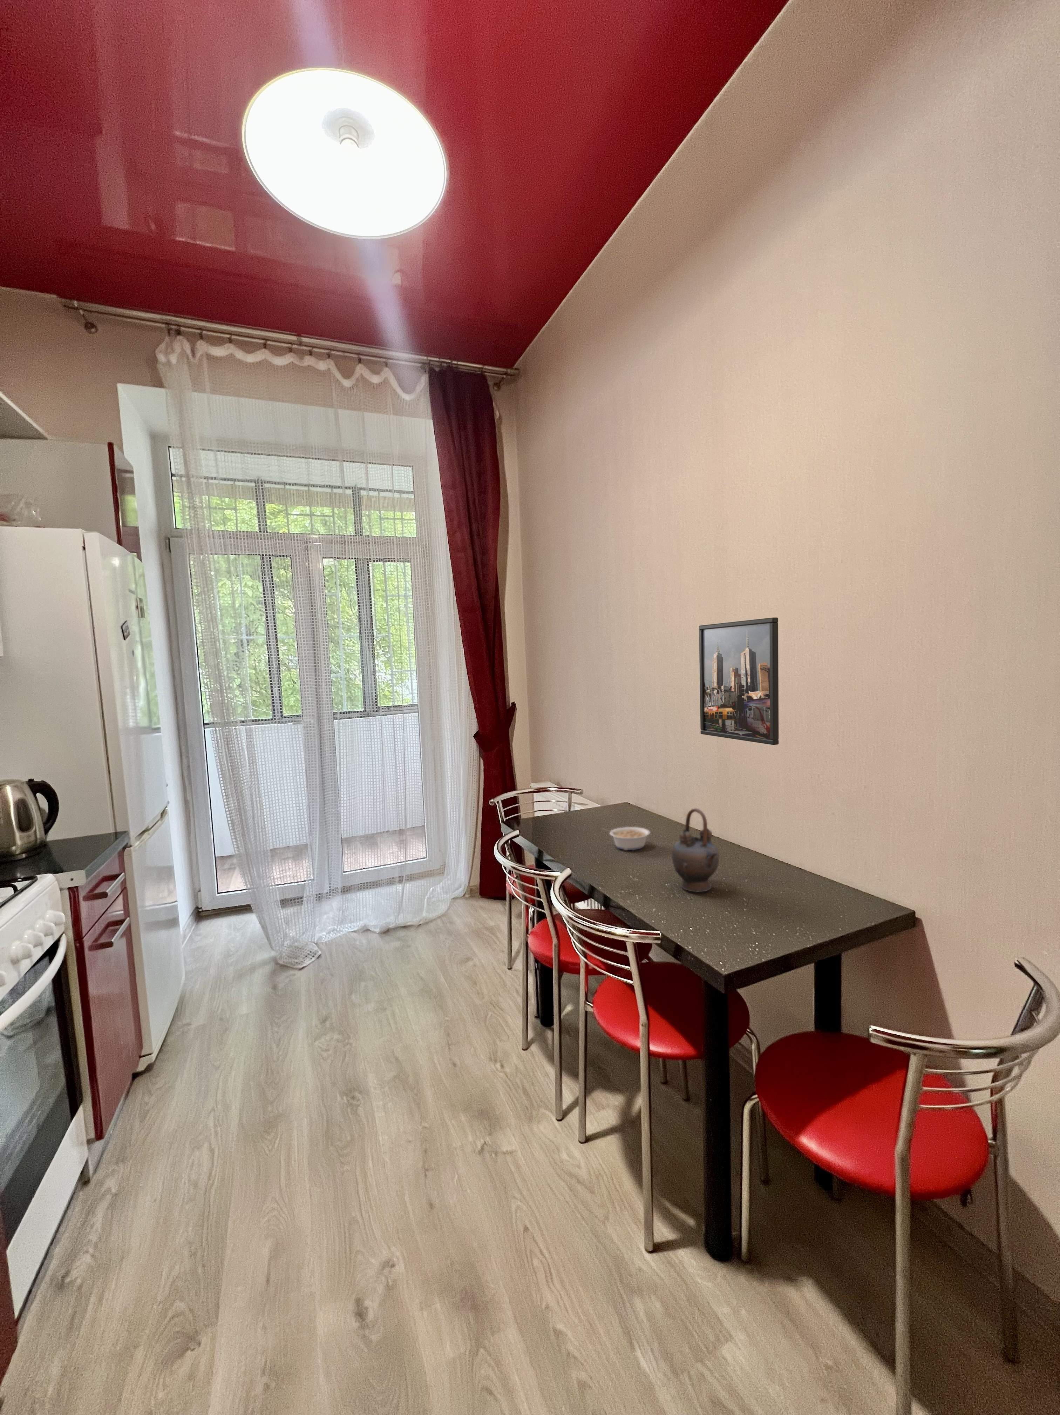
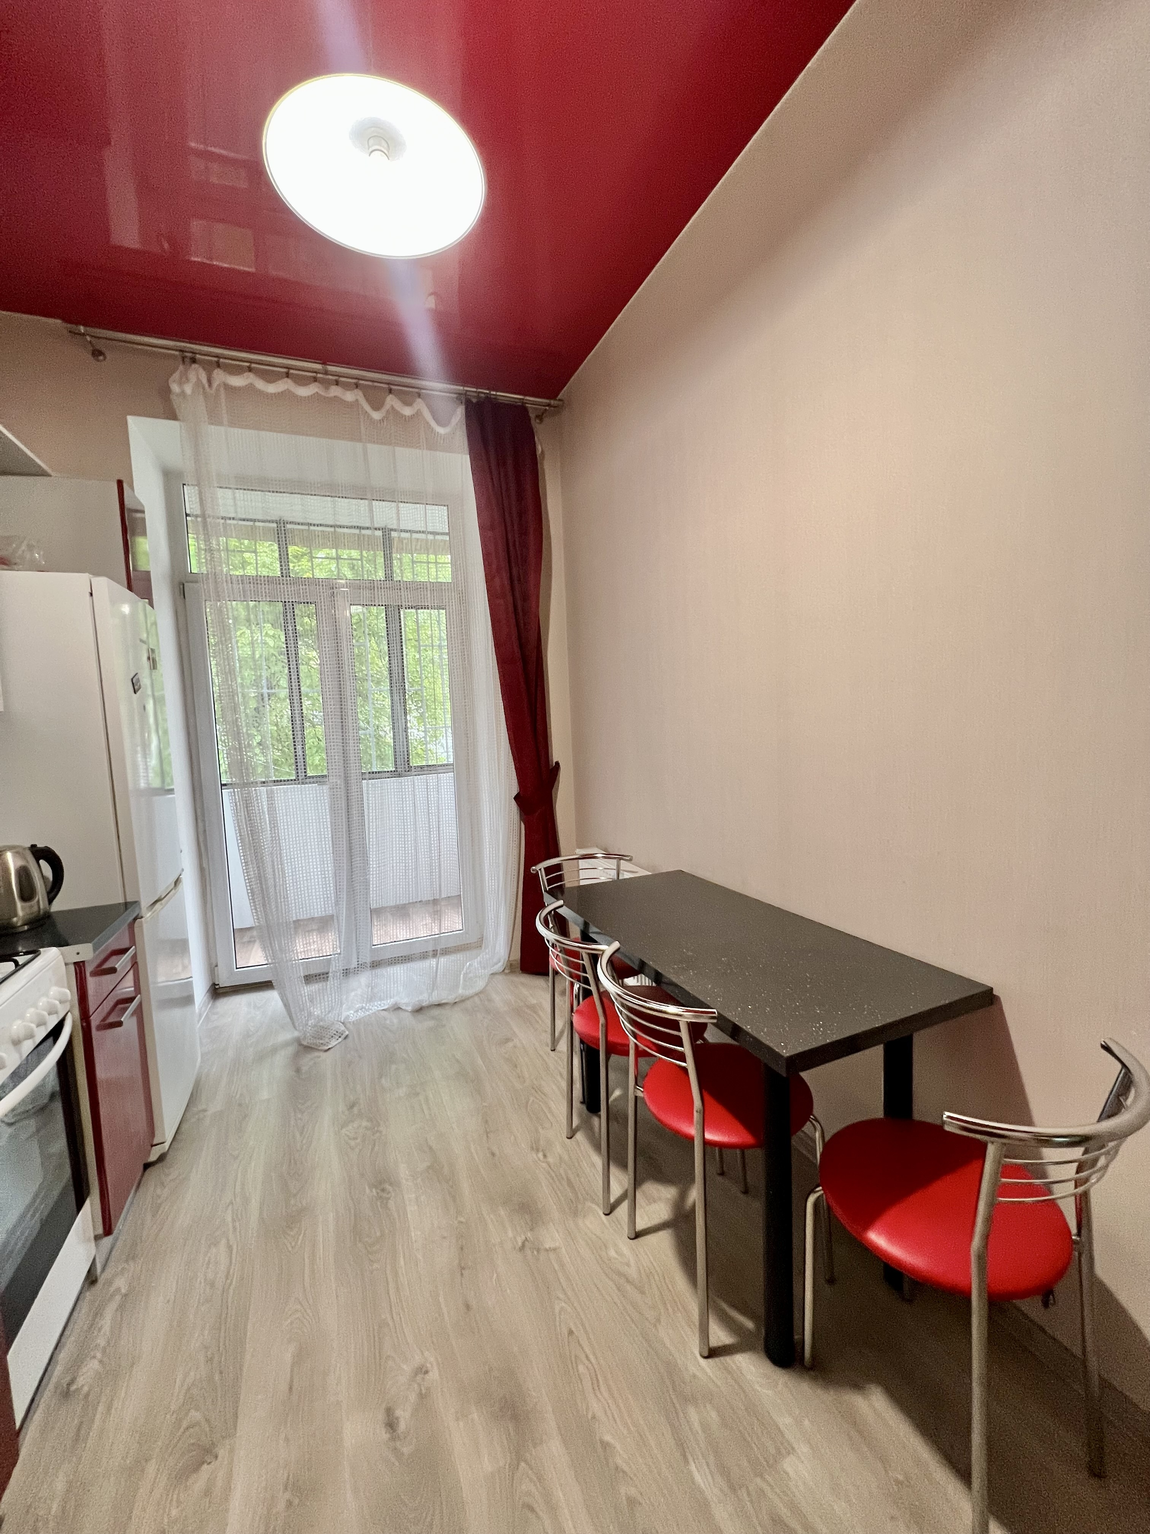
- legume (628, 838)
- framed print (736, 681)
- teapot (698, 850)
